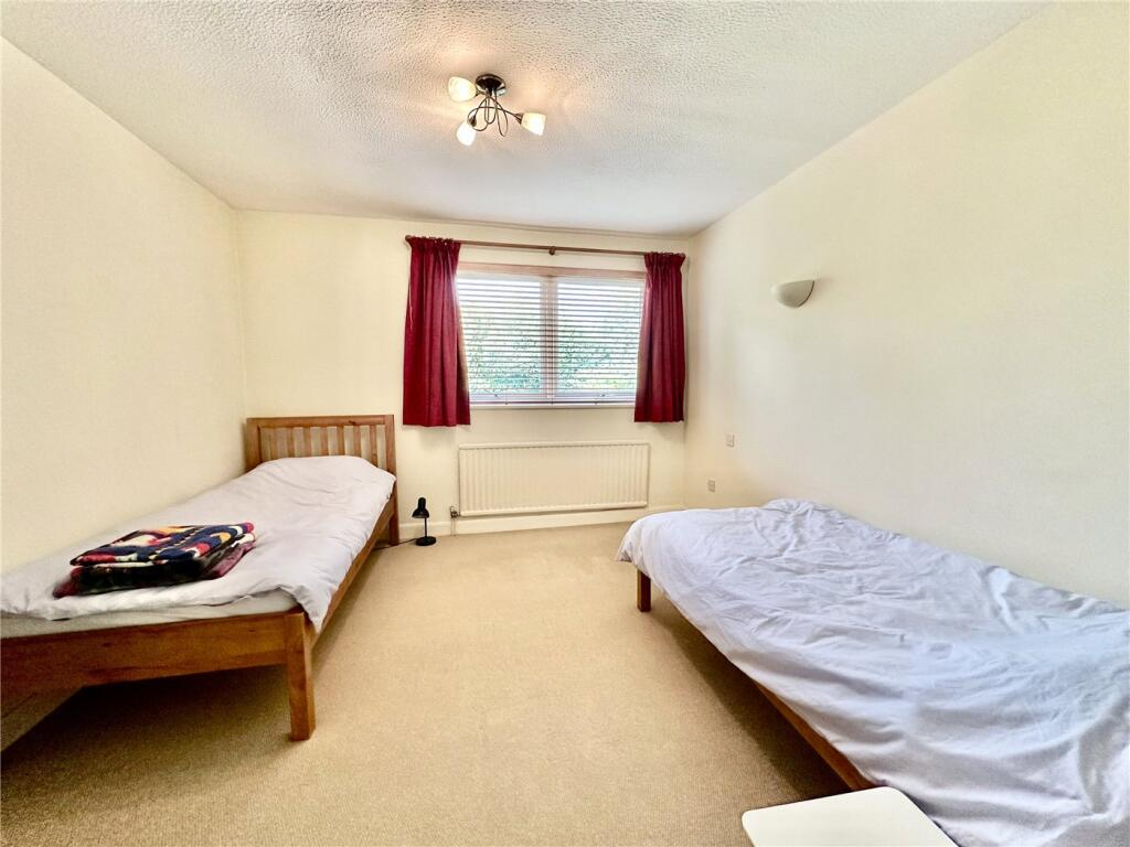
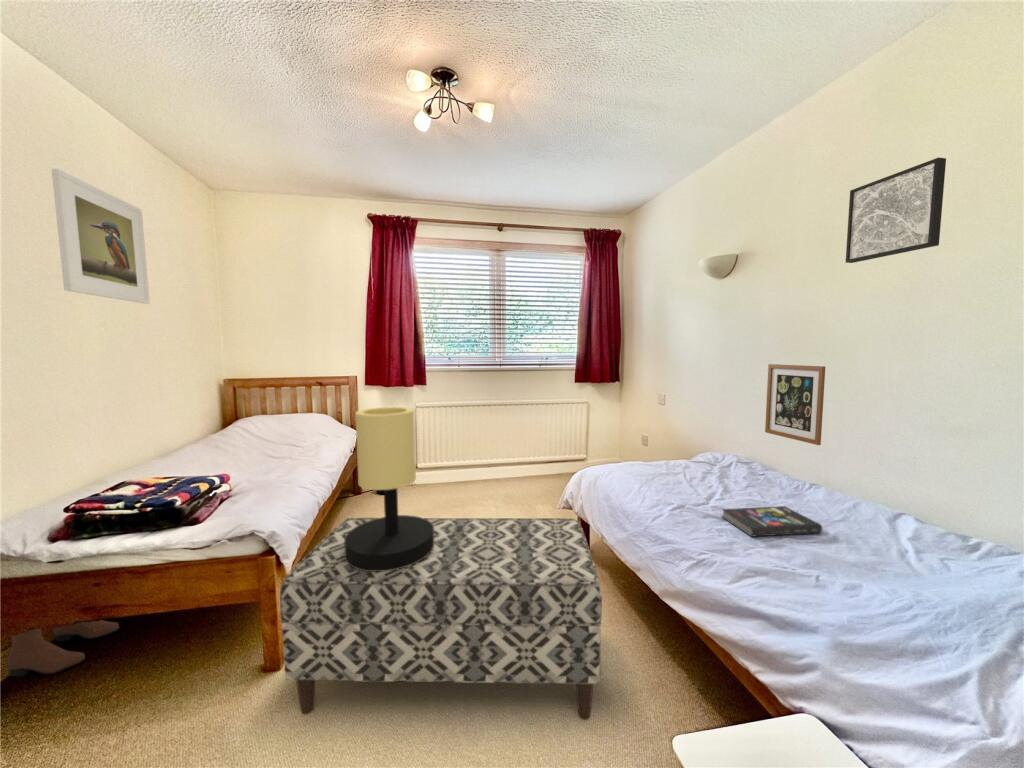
+ wall art (792, 402)
+ wall art (890, 215)
+ boots (73, 624)
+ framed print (107, 245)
+ table lamp (388, 479)
+ bench (453, 606)
+ book (769, 520)
